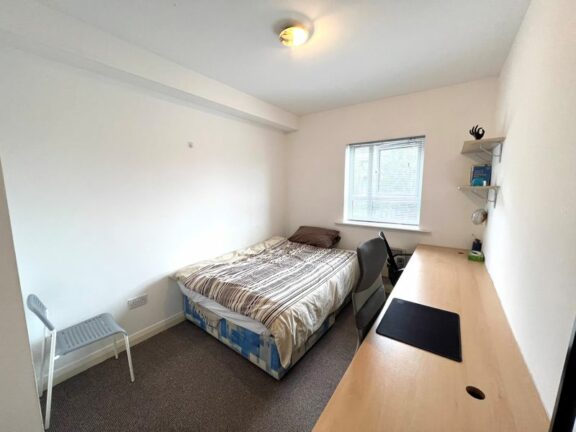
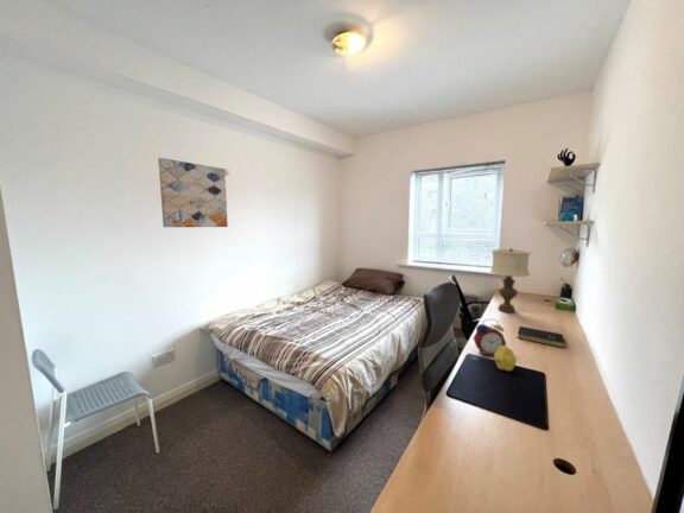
+ table lamp (508, 279)
+ book (538, 335)
+ wall art (196, 196)
+ alarm clock (488, 335)
+ fruit (505, 357)
